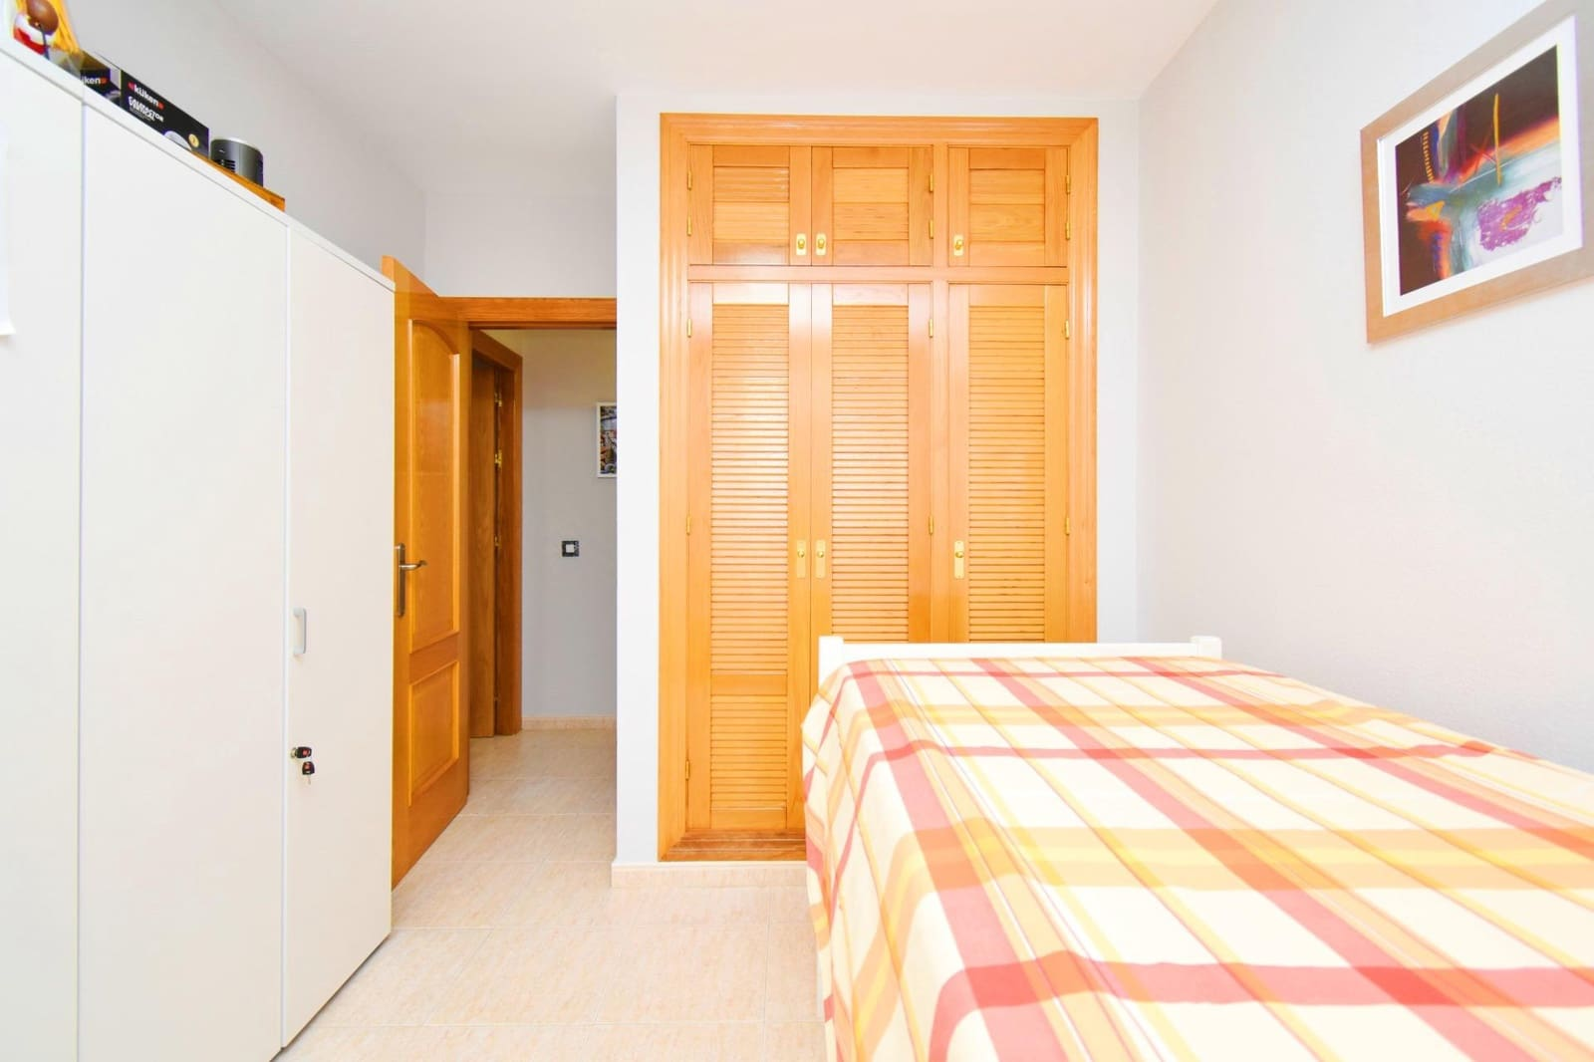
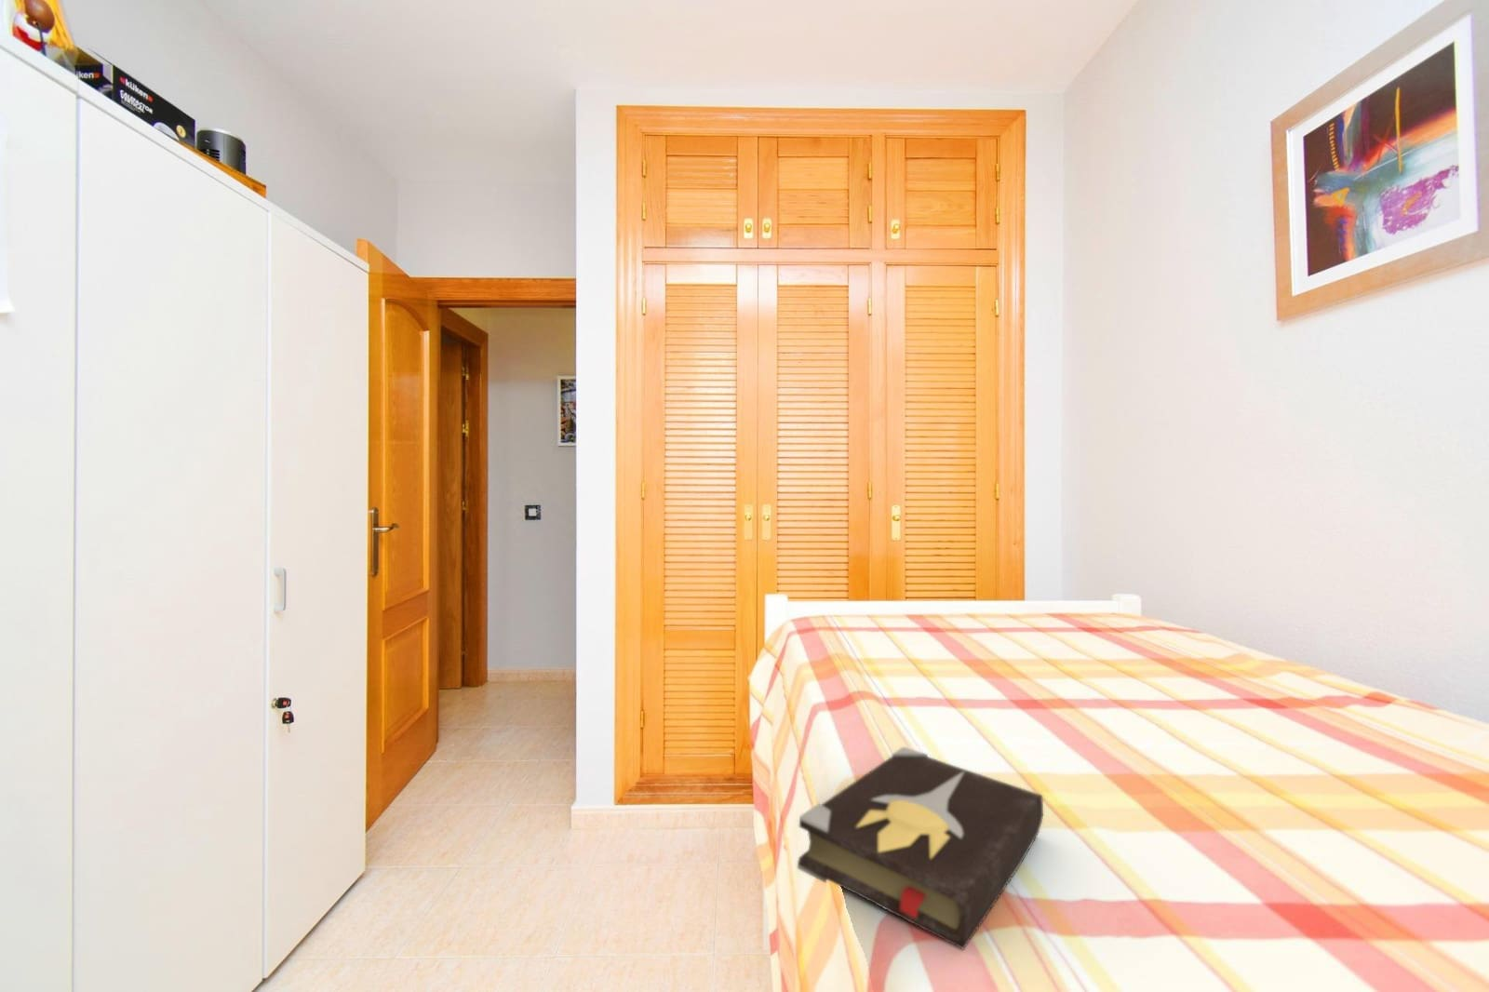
+ hardback book (926, 824)
